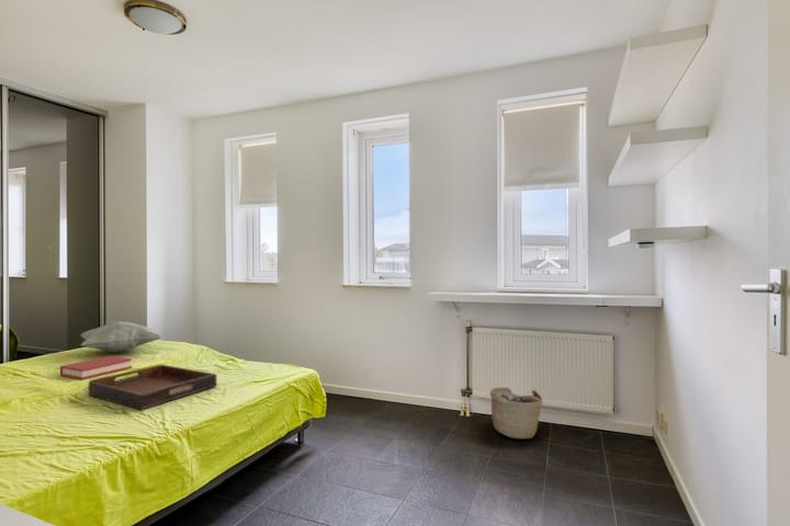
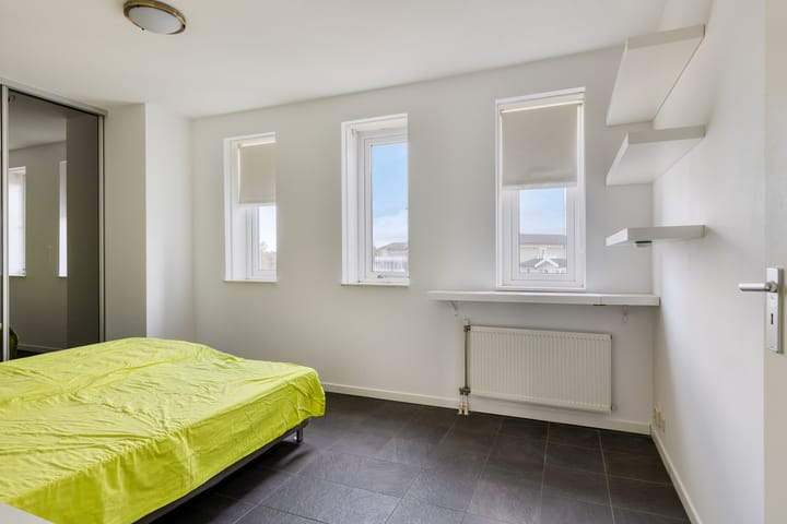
- serving tray (153, 384)
- basket (516, 410)
- decorative pillow (120, 335)
- hardback book (97, 366)
